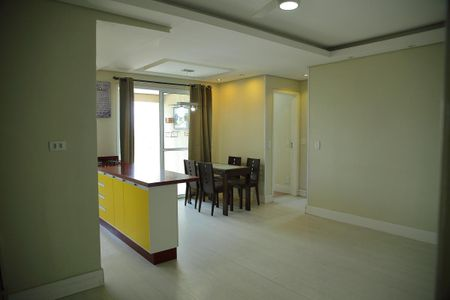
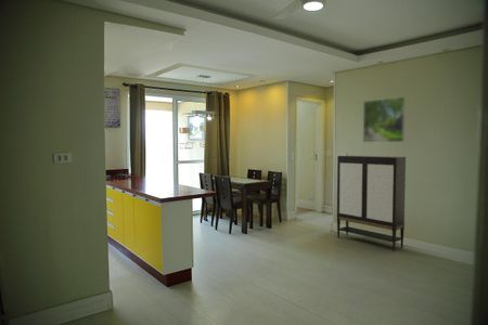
+ storage cabinet (369, 199)
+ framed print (383, 120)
